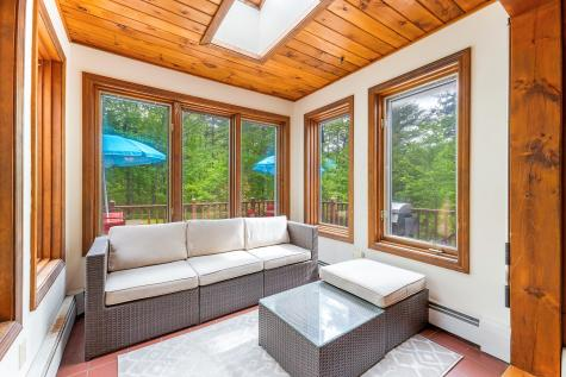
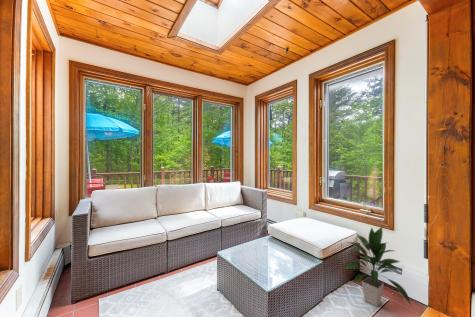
+ indoor plant (374, 266)
